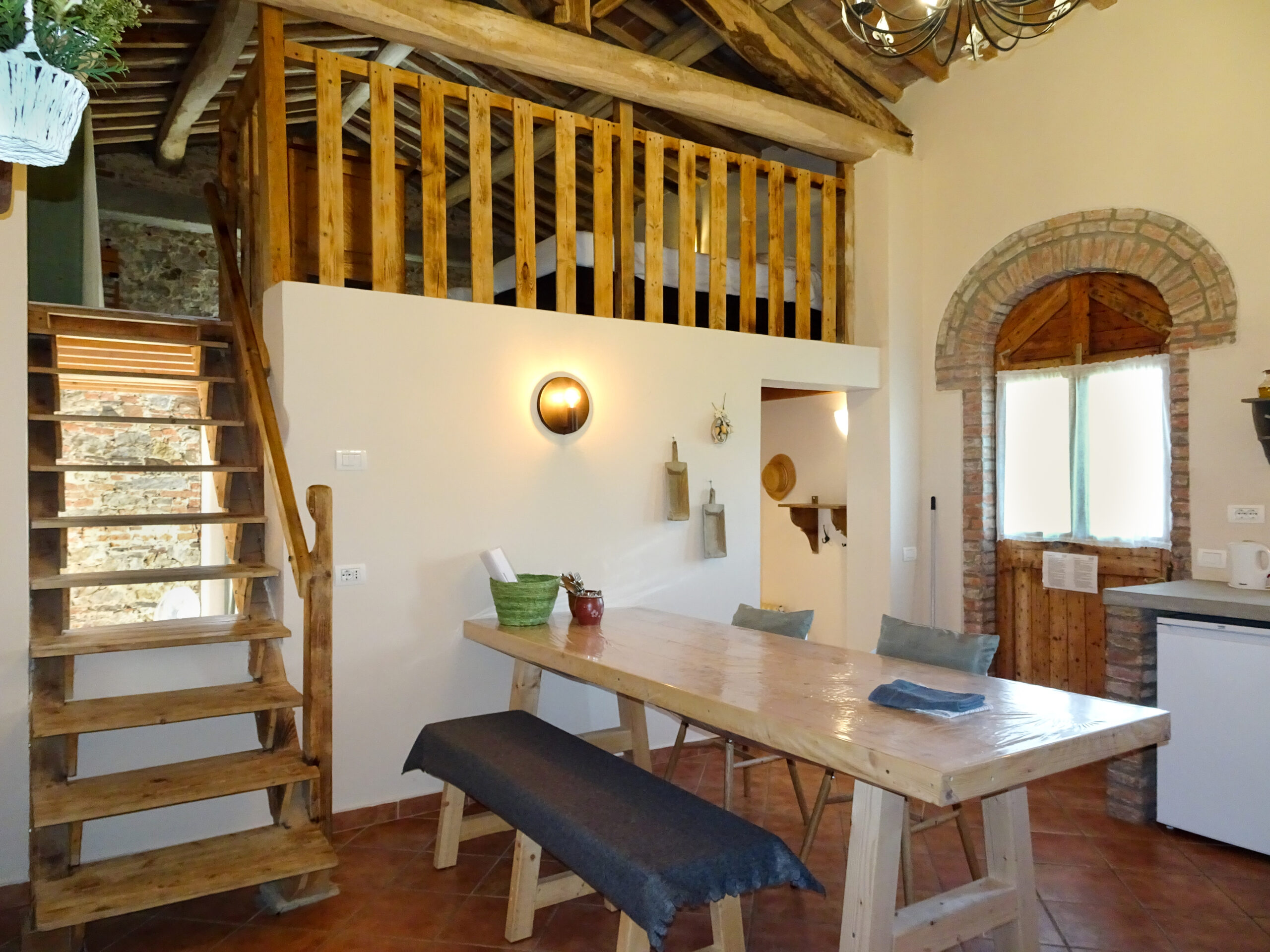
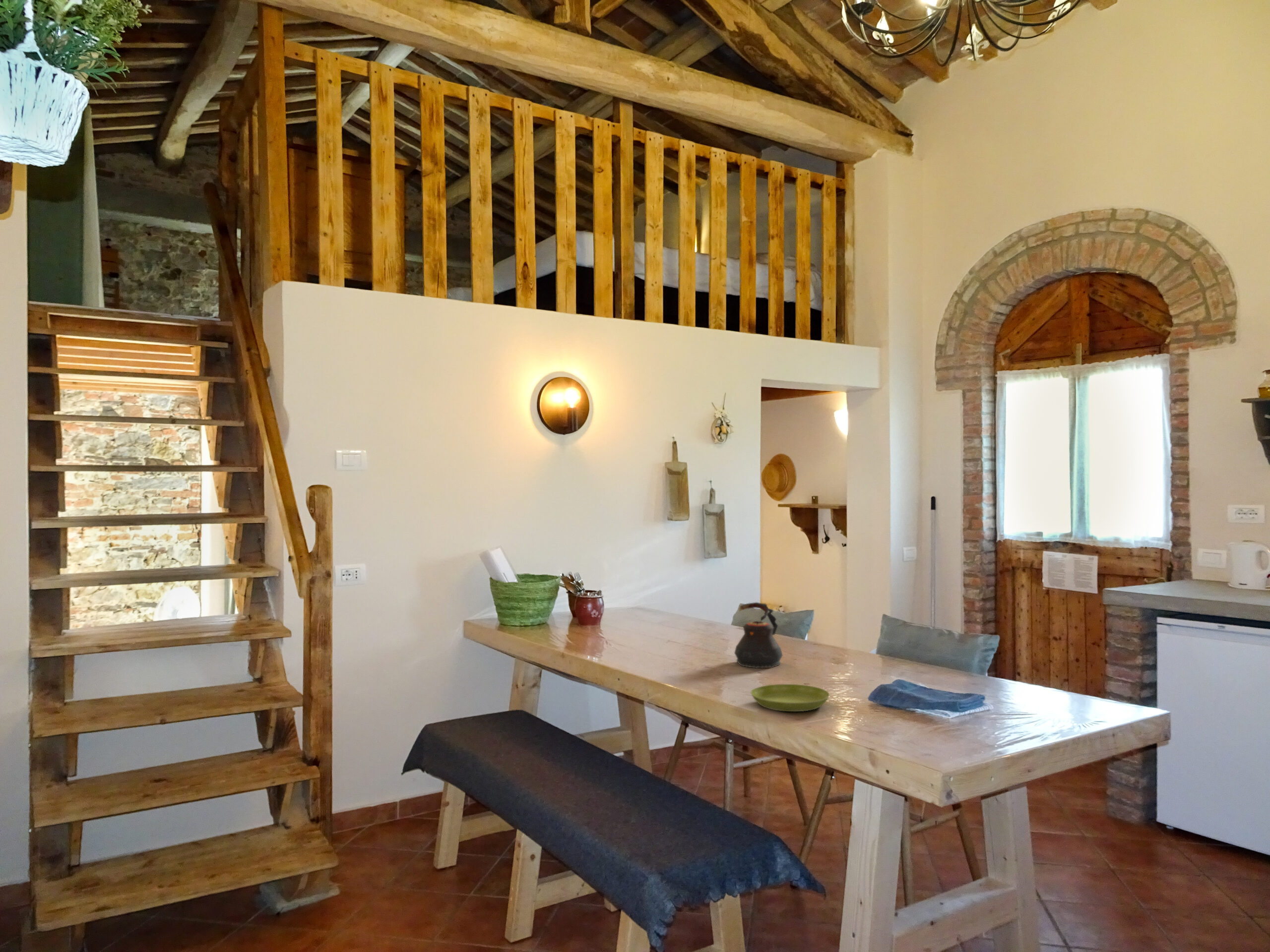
+ teapot (760, 633)
+ saucer (790, 698)
